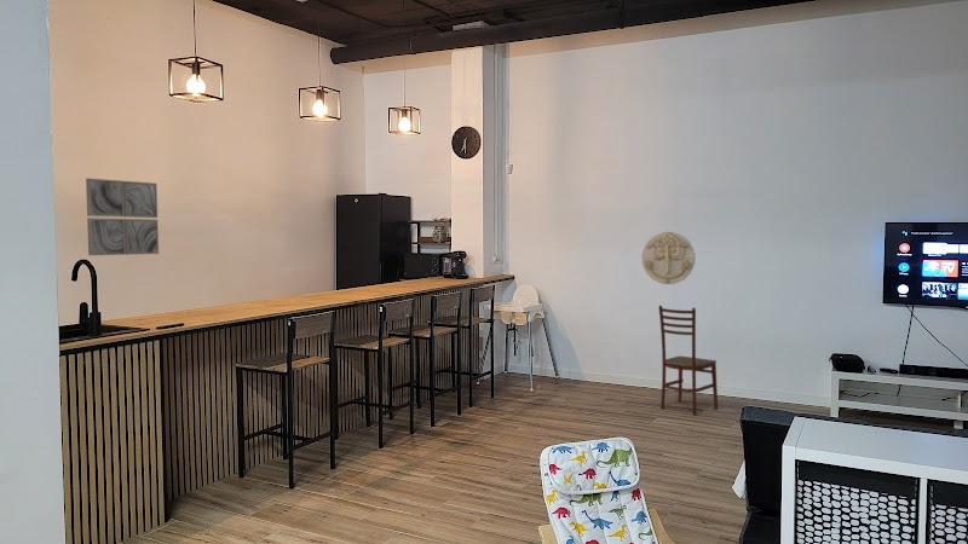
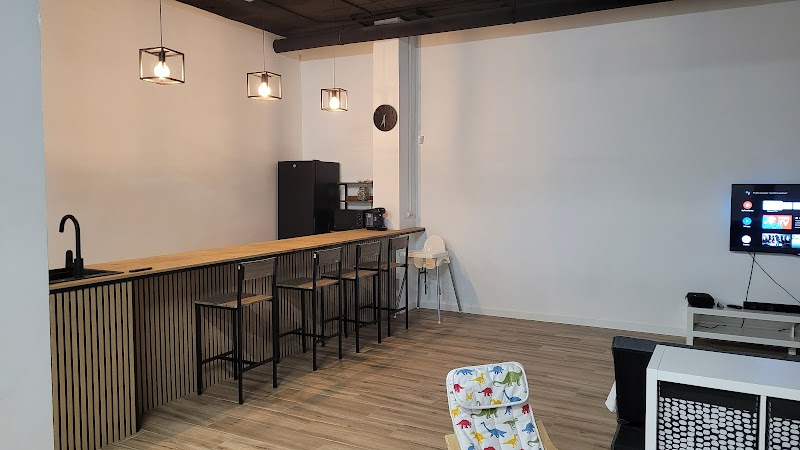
- wall decoration (667, 257)
- dining chair (687, 357)
- wall art (123, 219)
